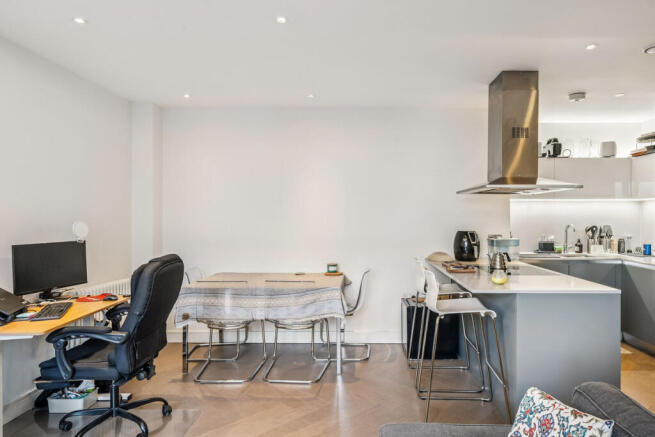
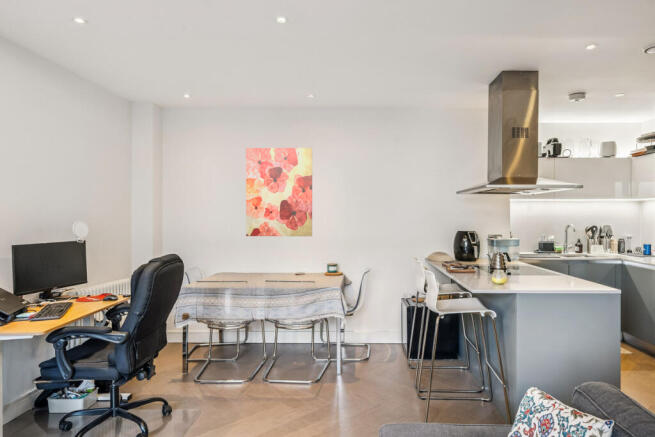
+ wall art (279, 192)
